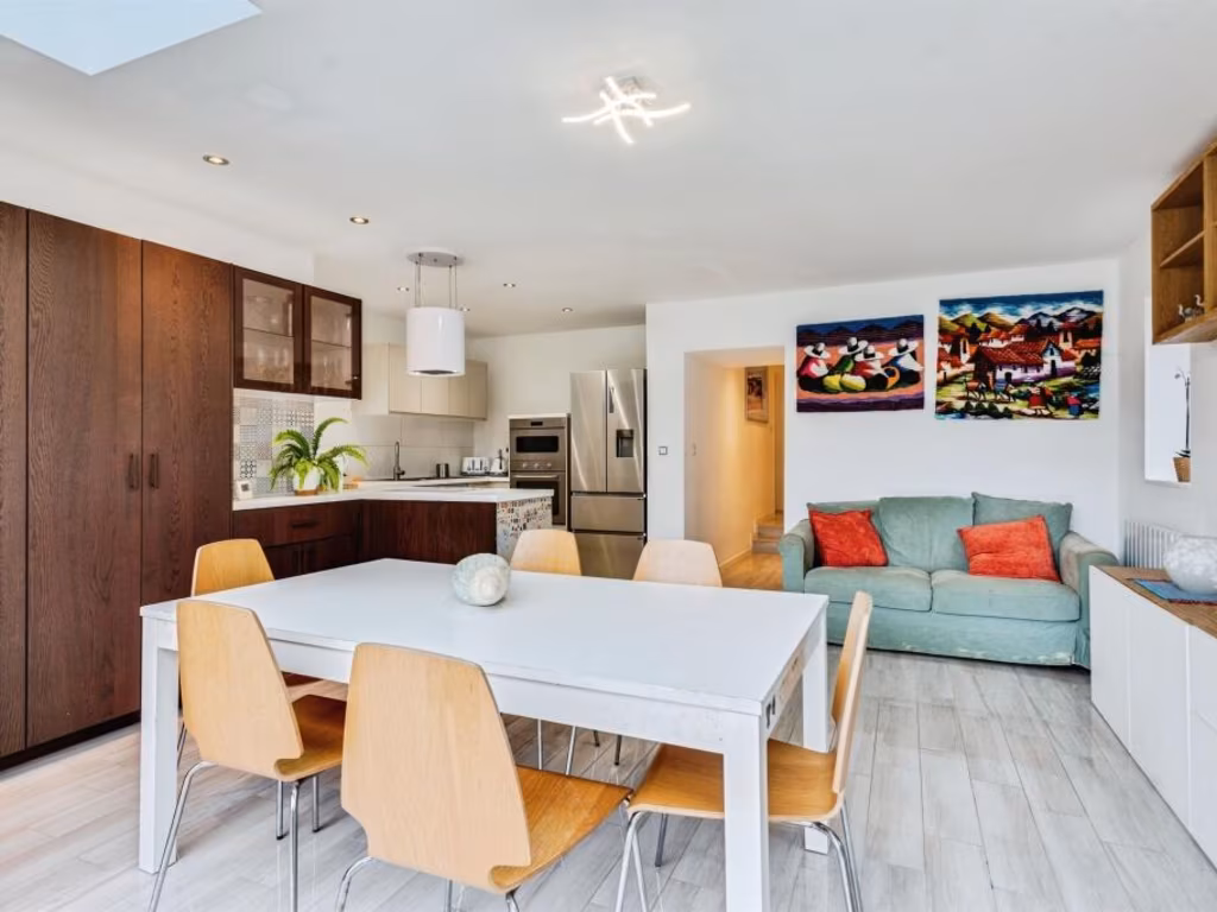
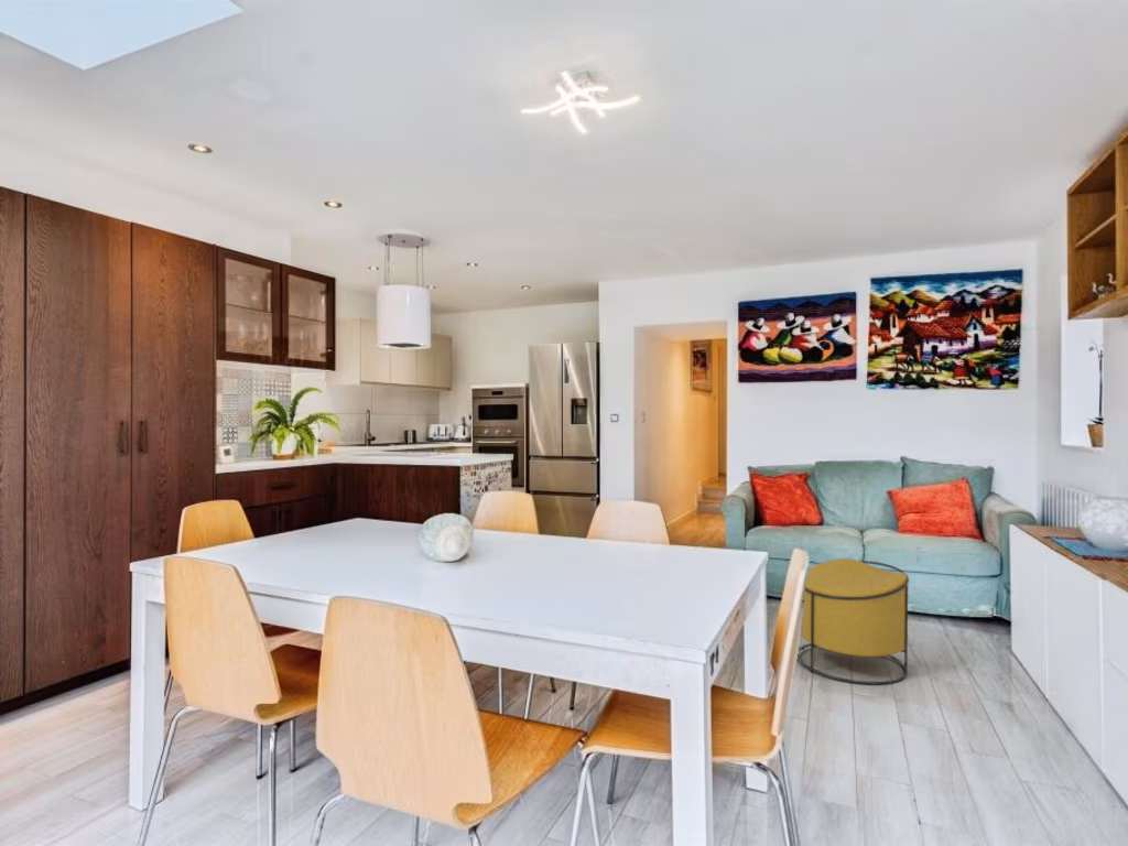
+ ottoman (849, 616)
